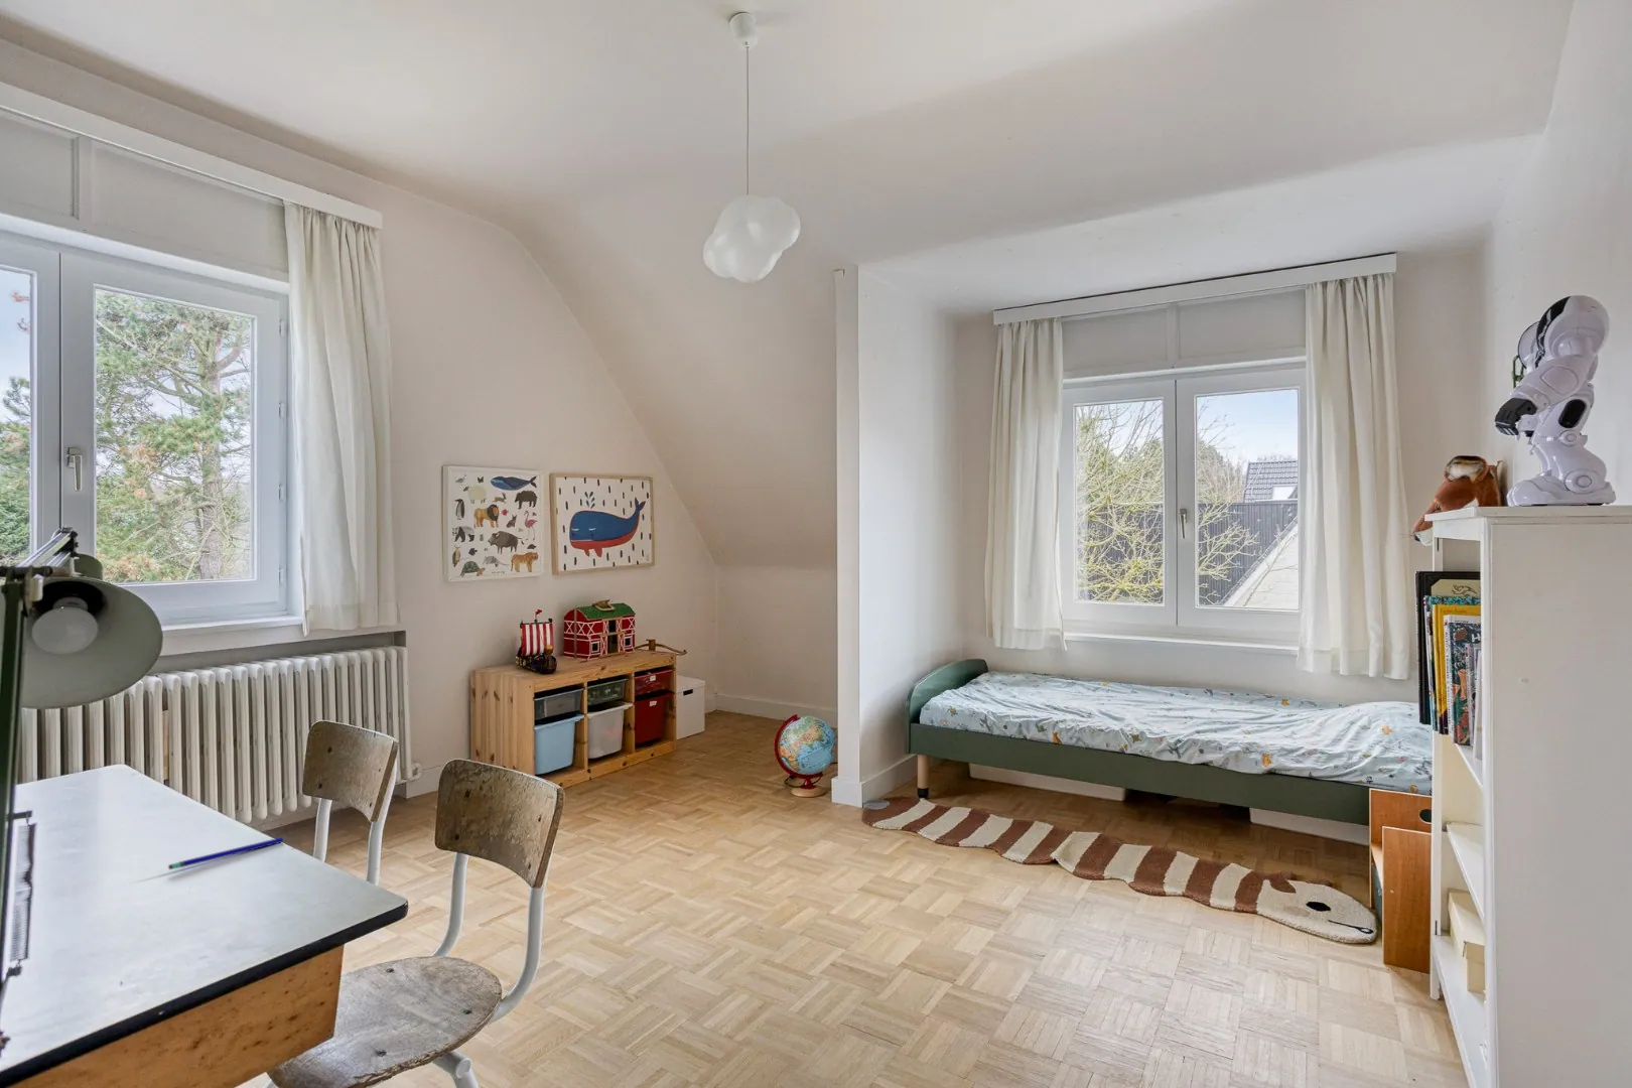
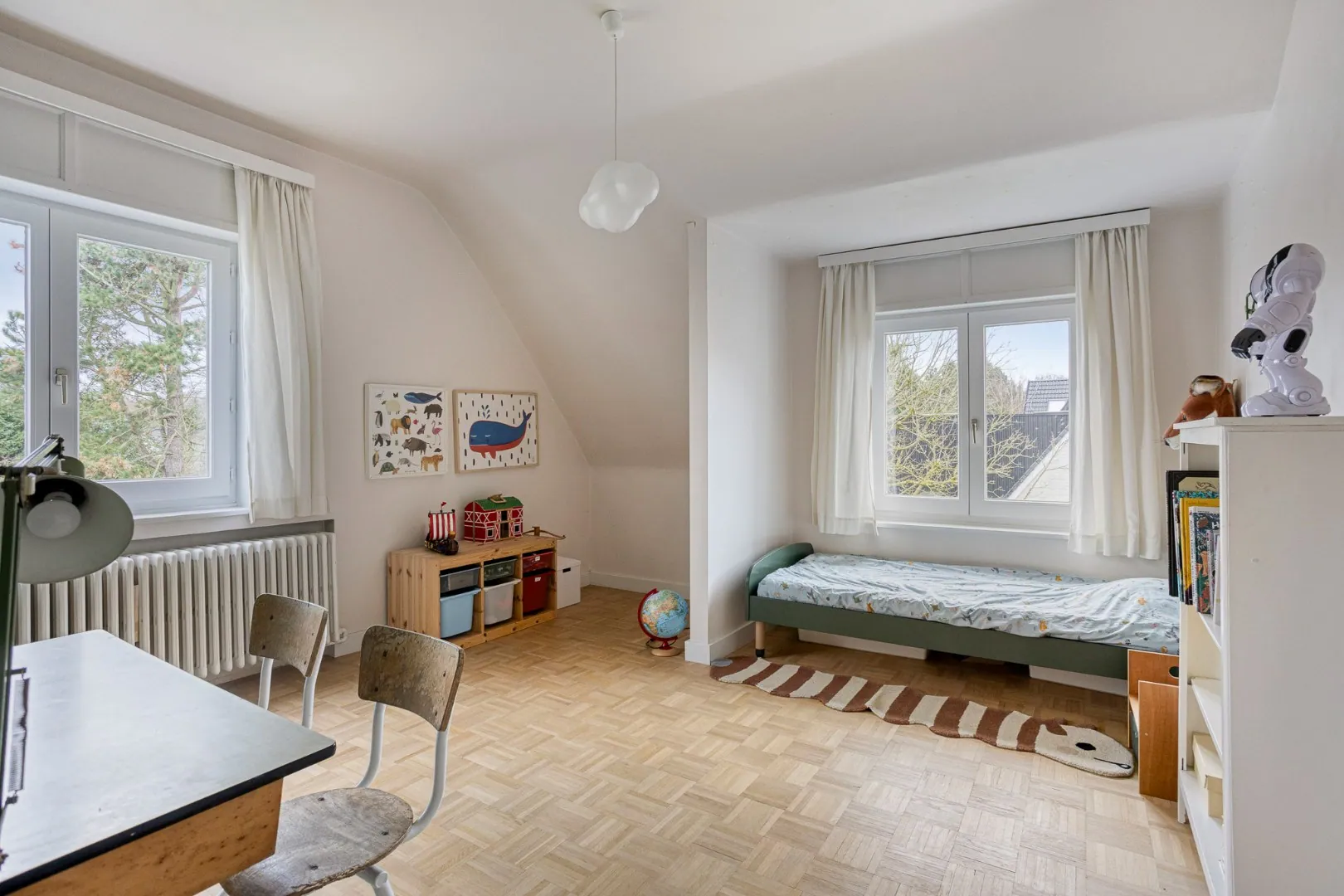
- pen (227, 852)
